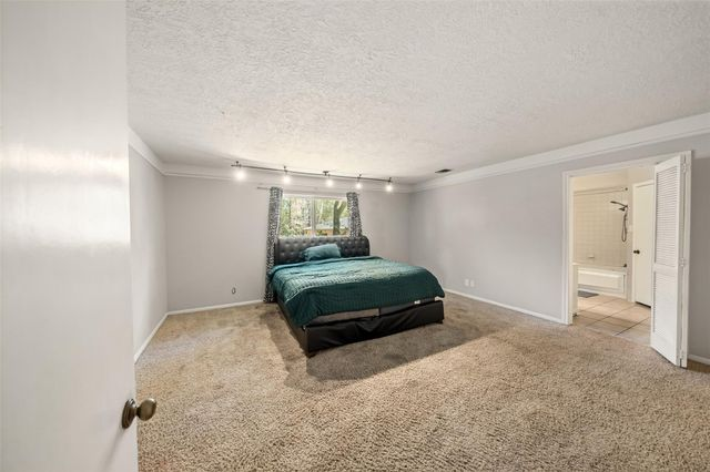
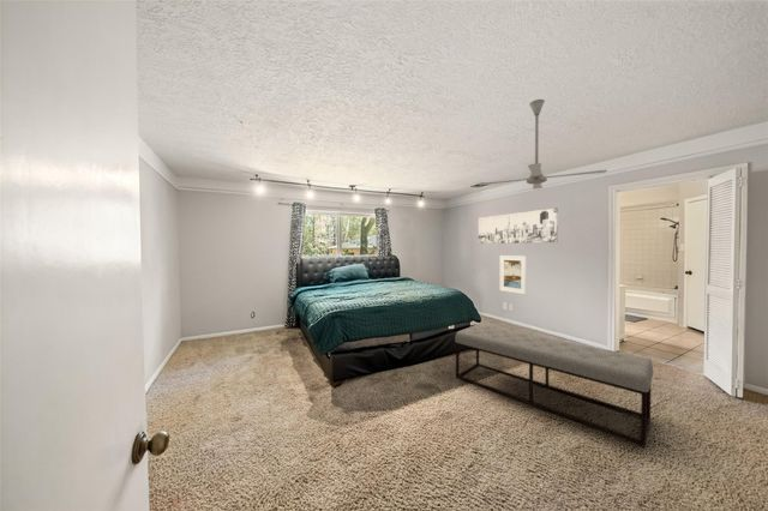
+ bench (539, 366)
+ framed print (512, 273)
+ ceiling fan (536, 143)
+ wall art (512, 228)
